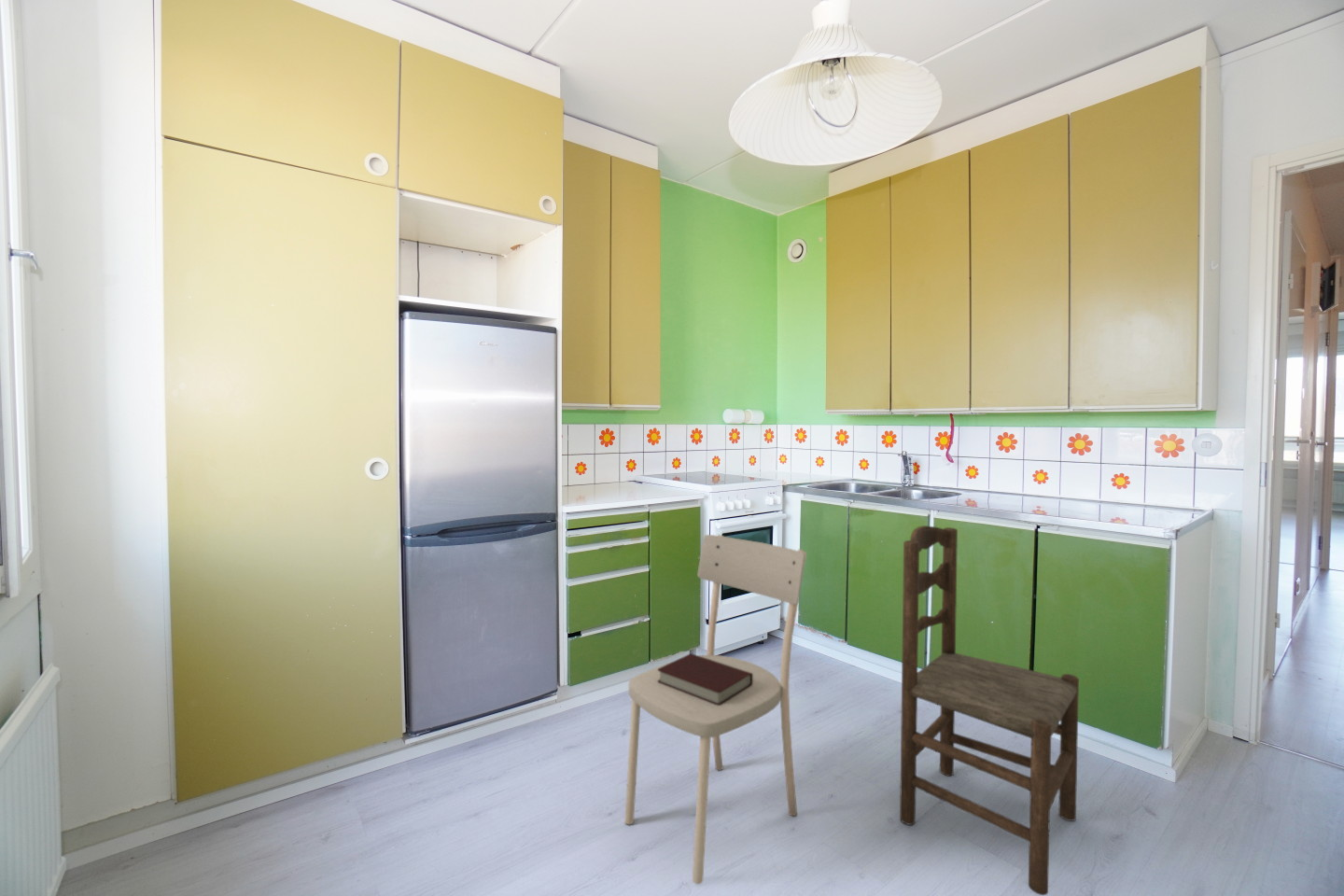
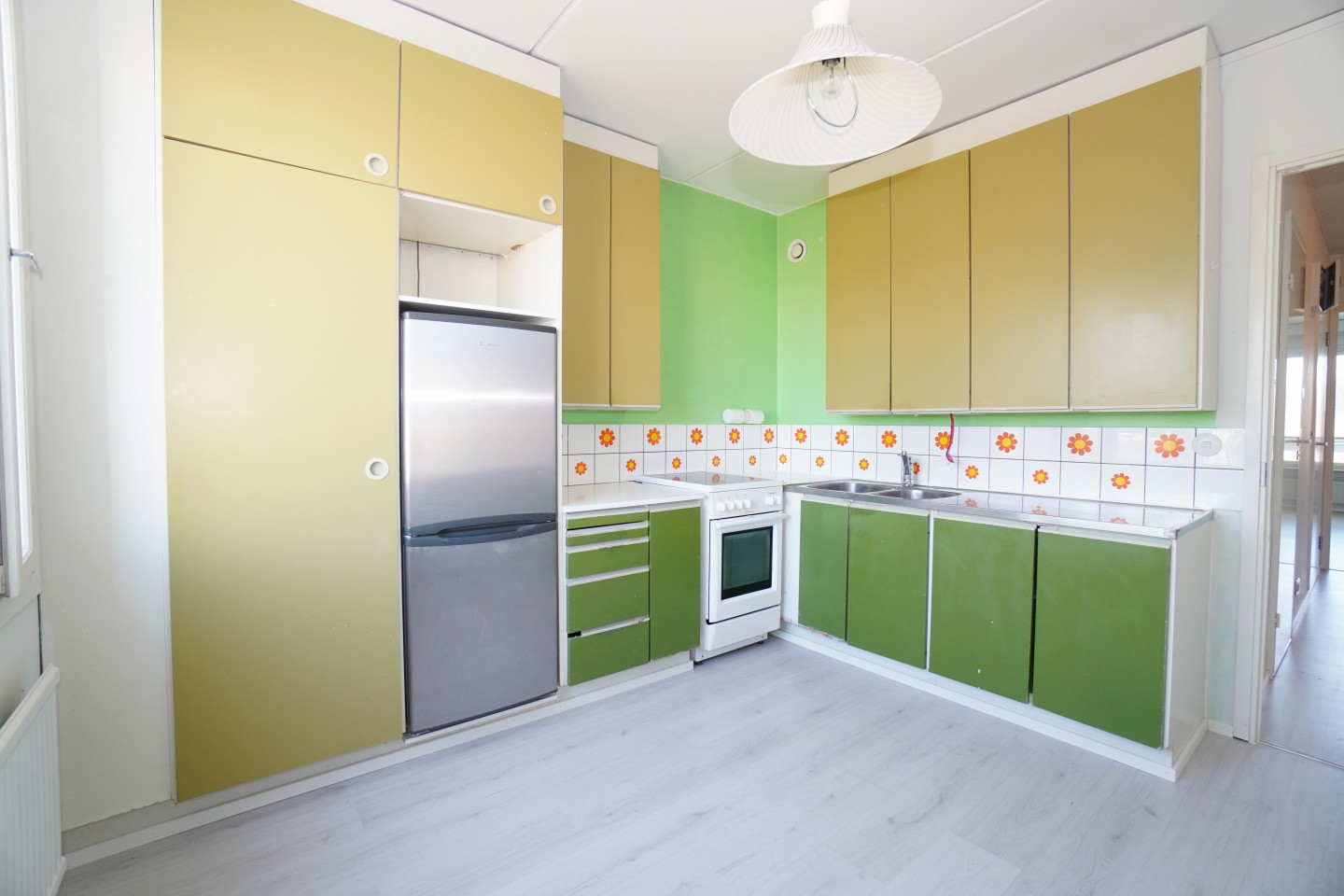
- dining chair (986, 677)
- book (704, 676)
- dining chair (704, 700)
